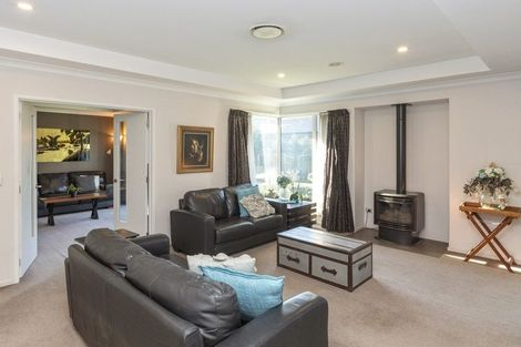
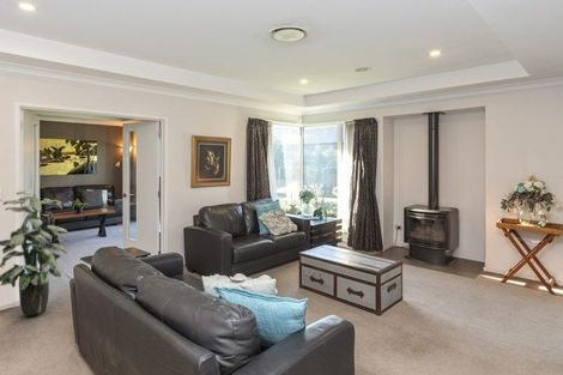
+ indoor plant (30, 252)
